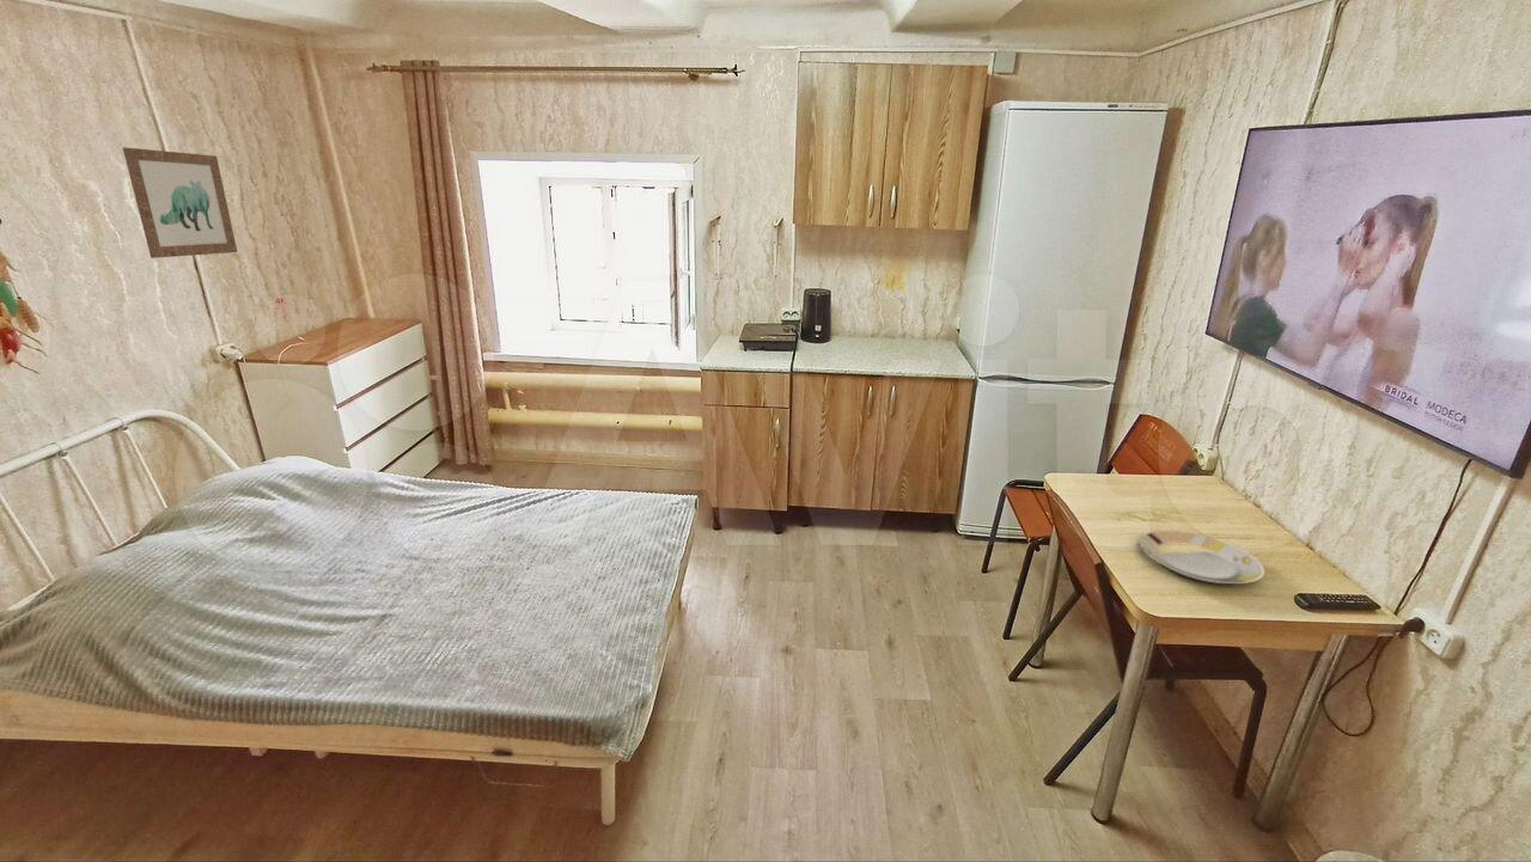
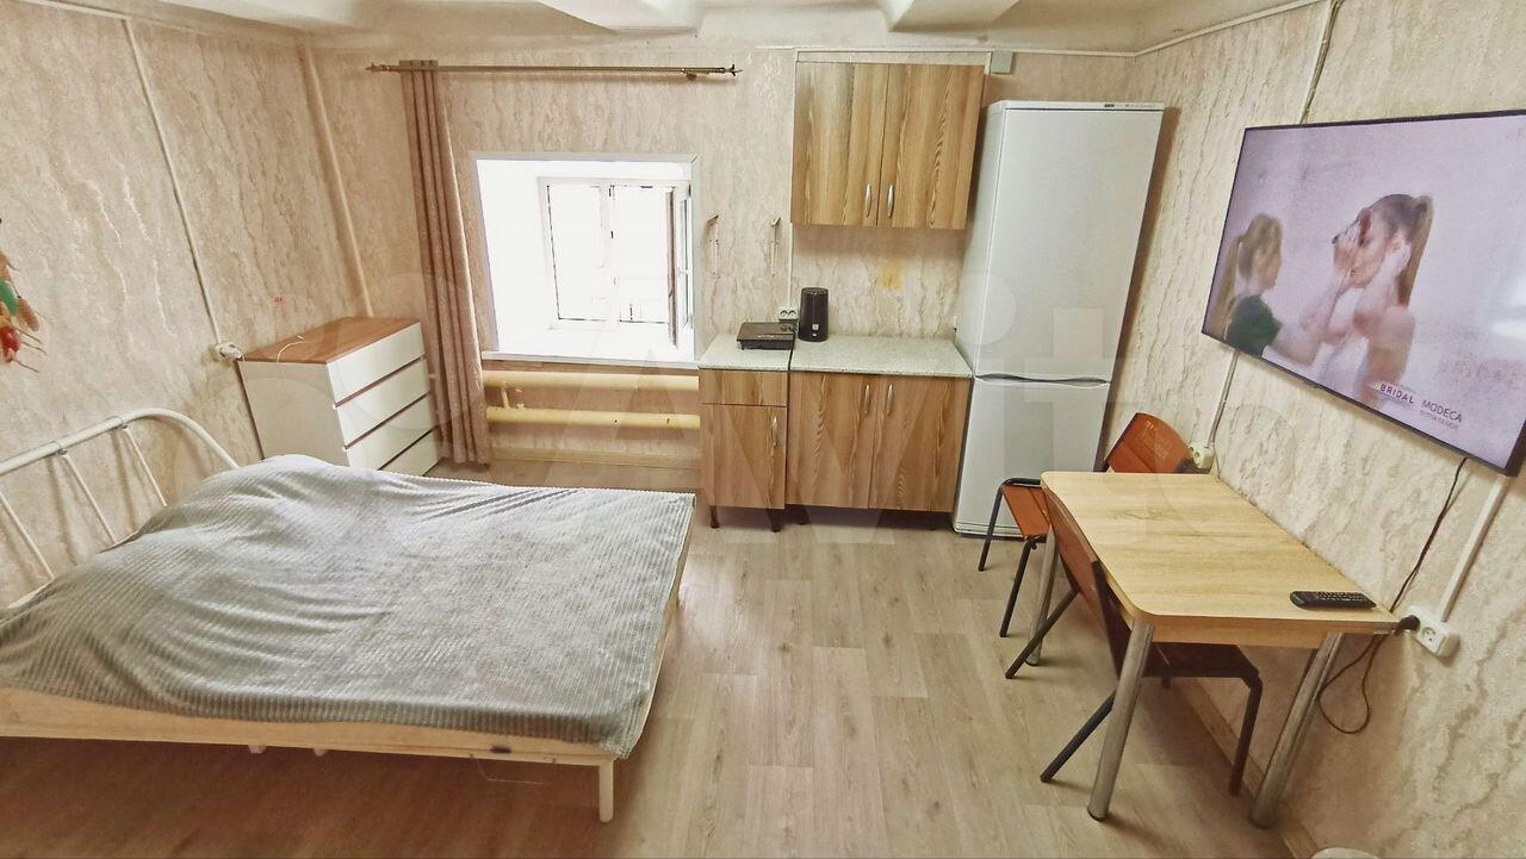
- wall art (184, 204)
- plate (1198, 558)
